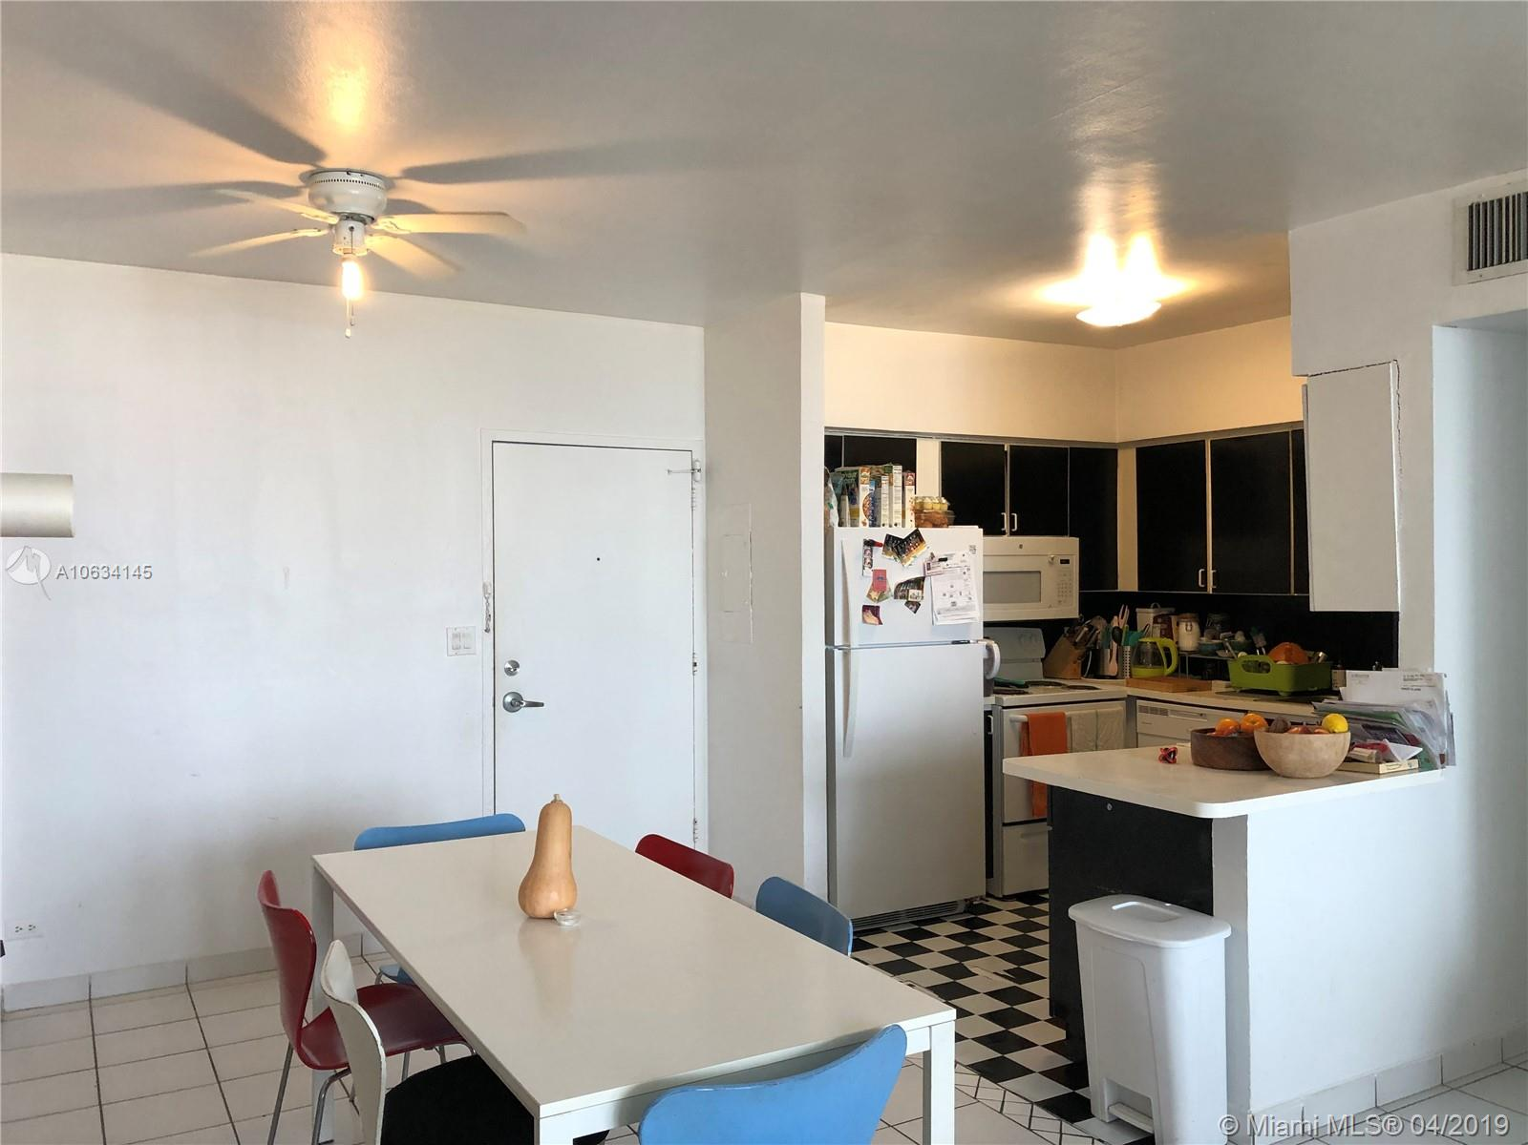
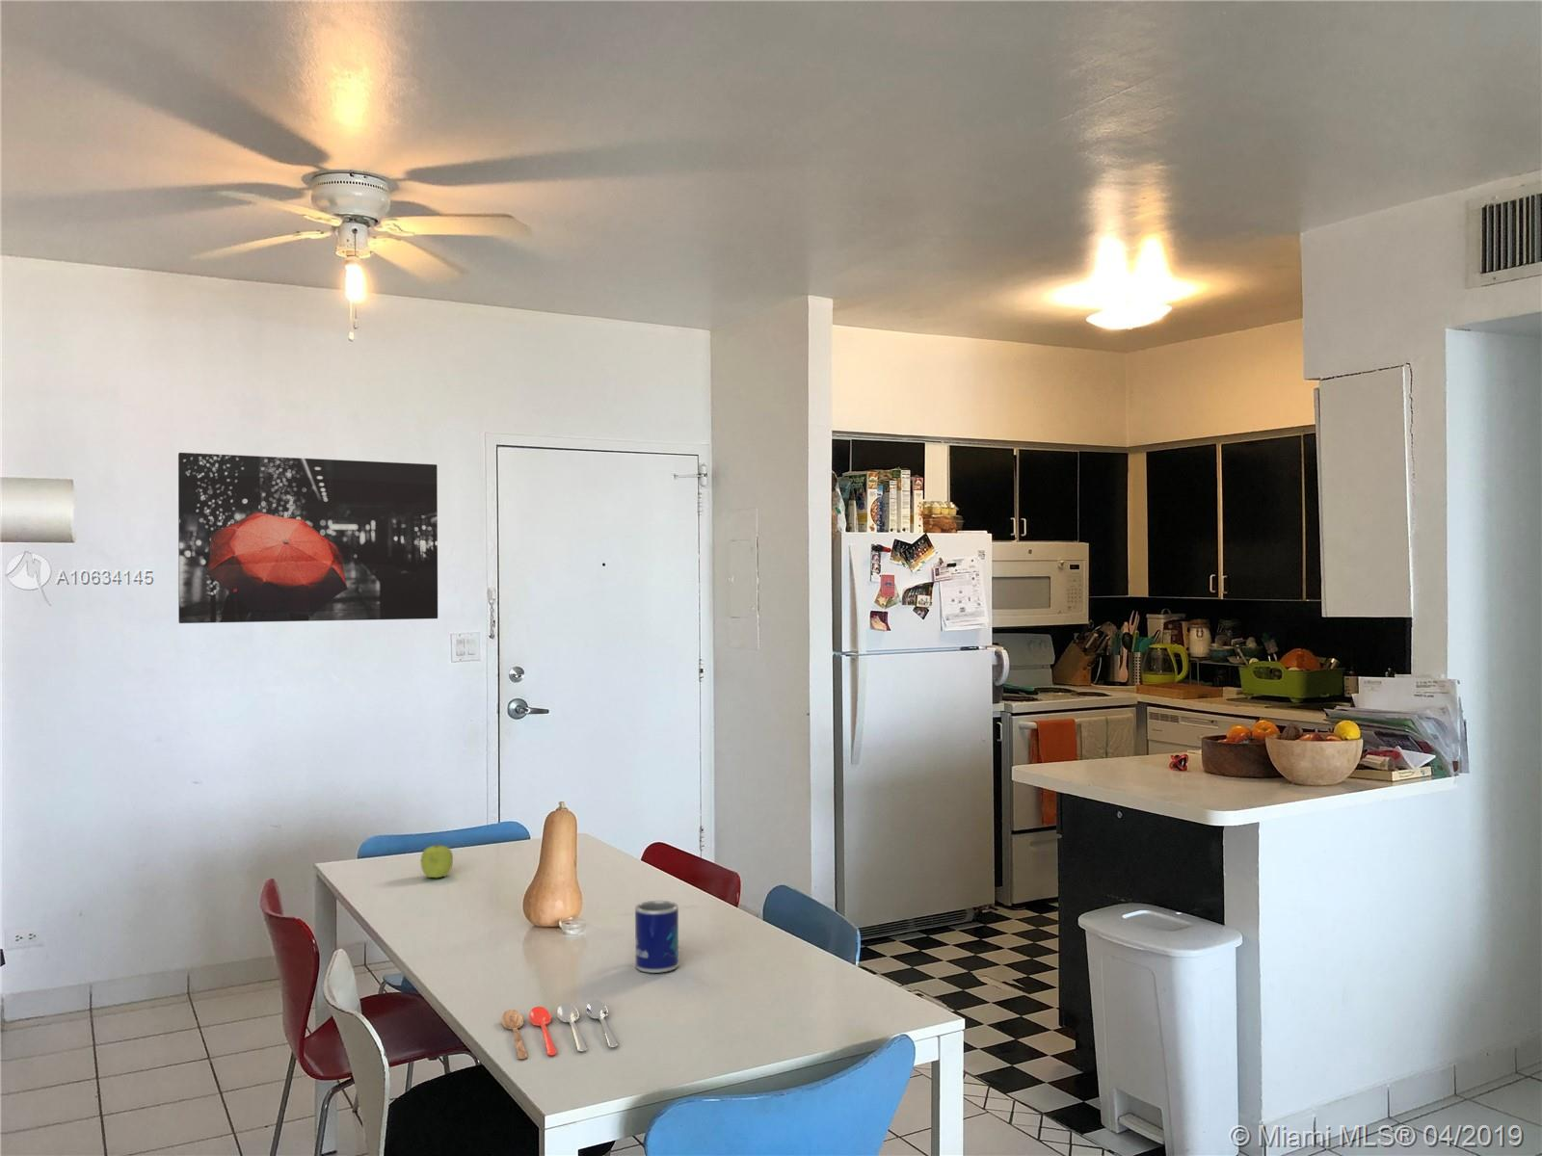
+ cooking utensil (563, 1021)
+ wall art (314, 539)
+ mug (653, 933)
+ fruit (437, 860)
